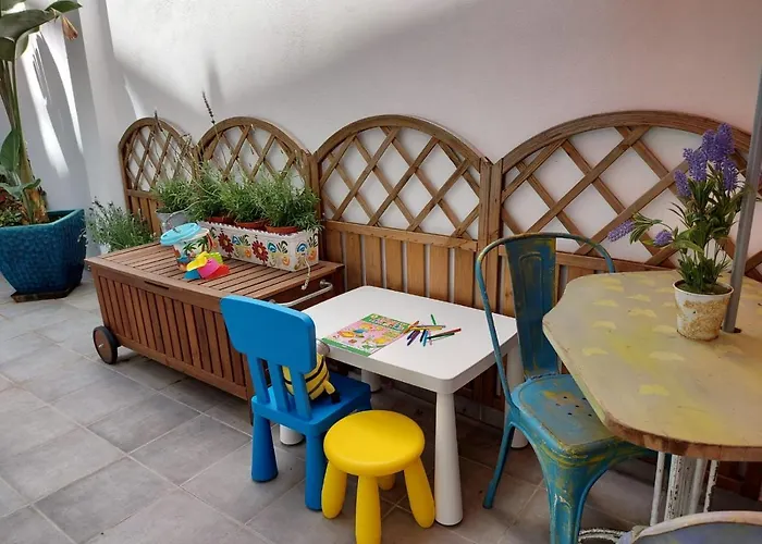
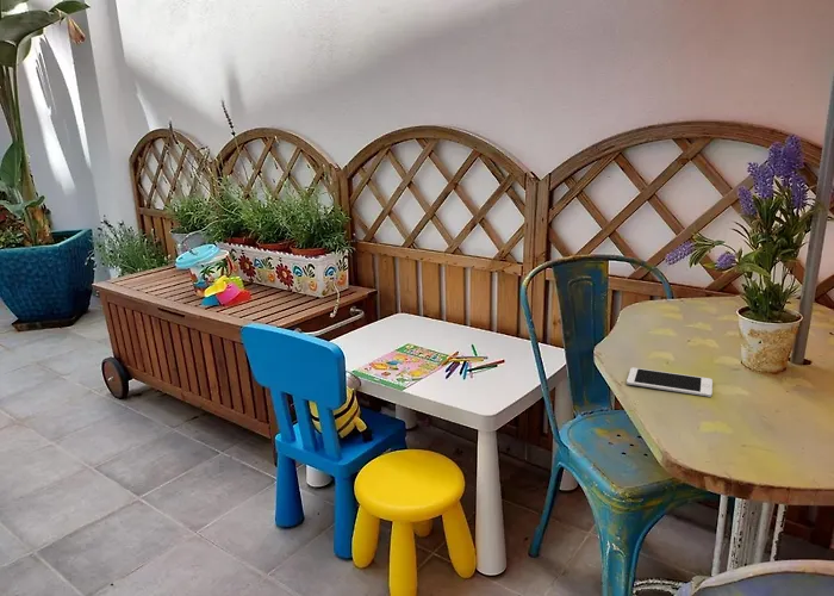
+ cell phone (668, 381)
